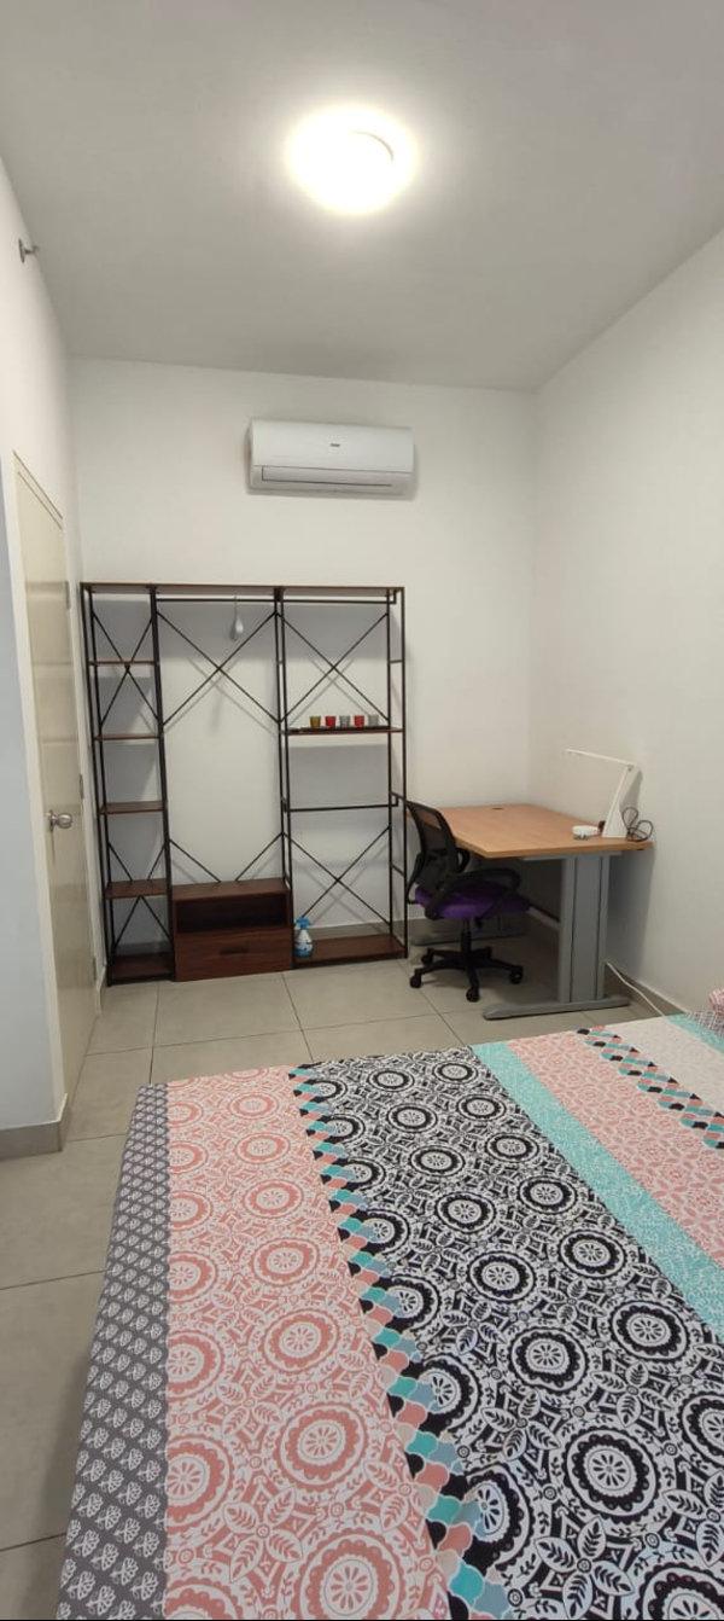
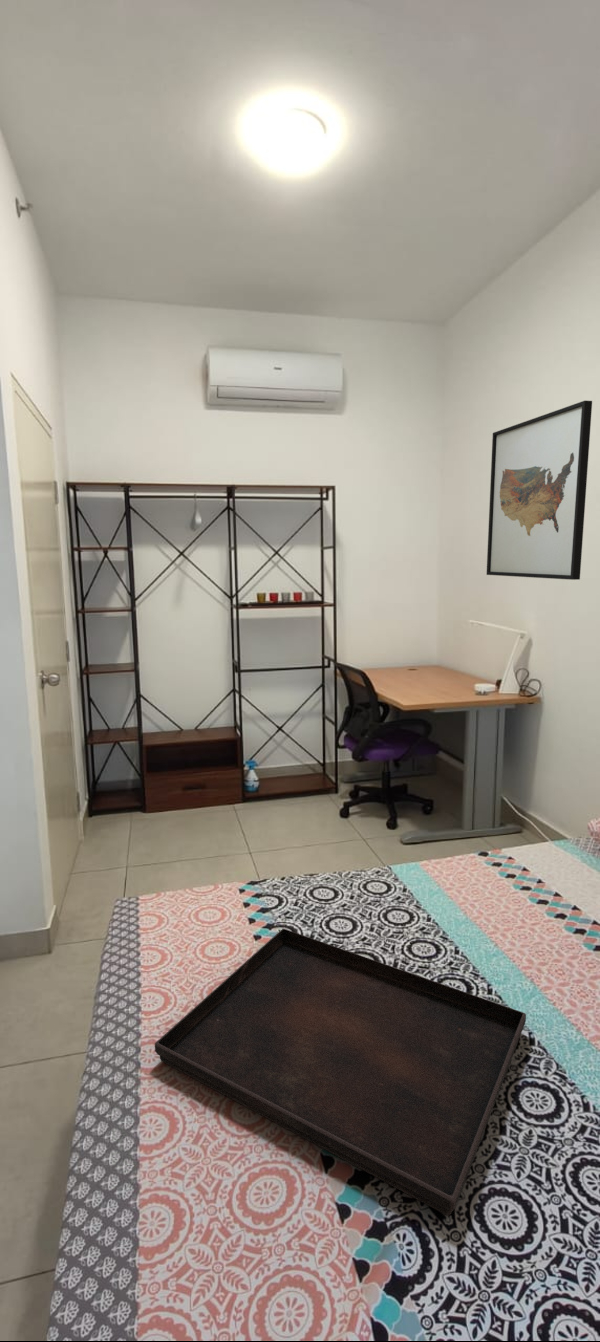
+ wall art (532, 499)
+ serving tray (345, 1036)
